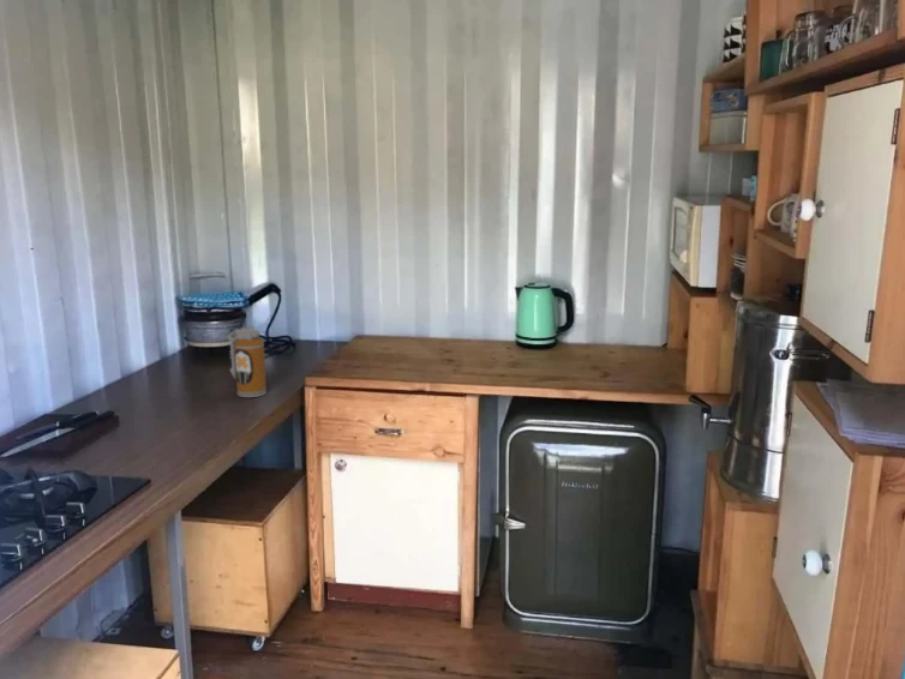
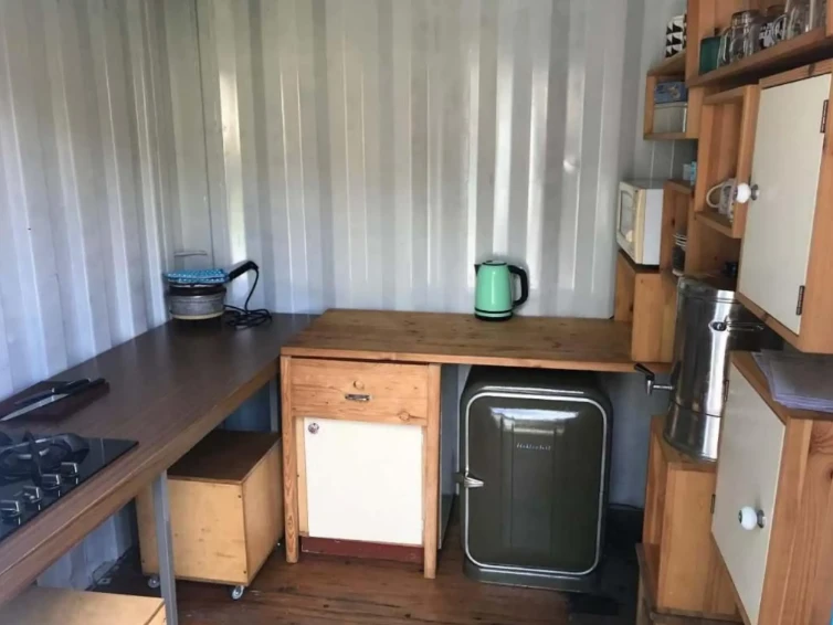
- canister (246, 360)
